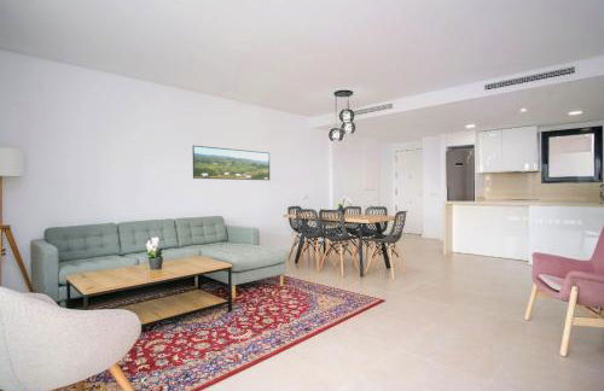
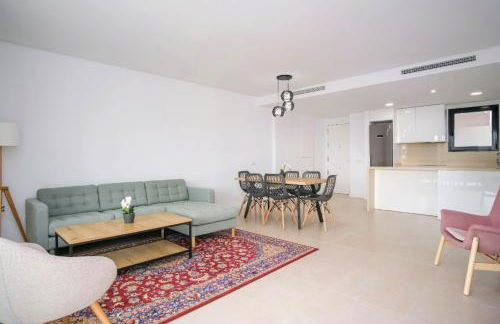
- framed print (234, 164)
